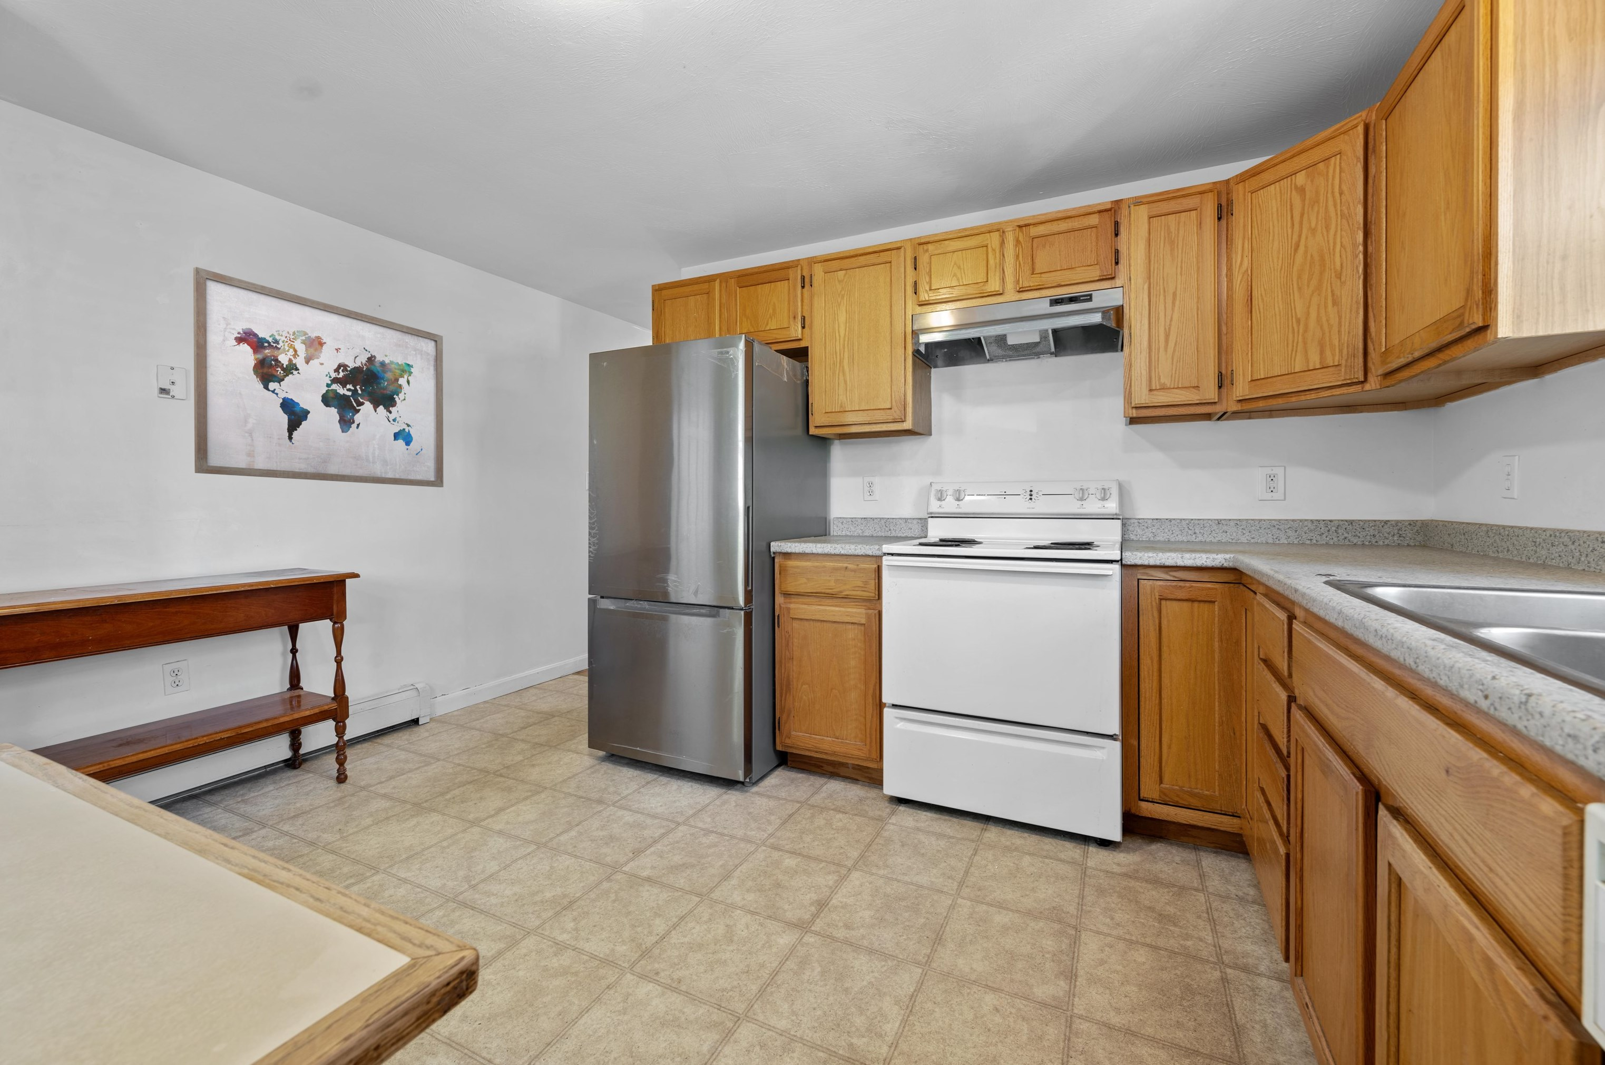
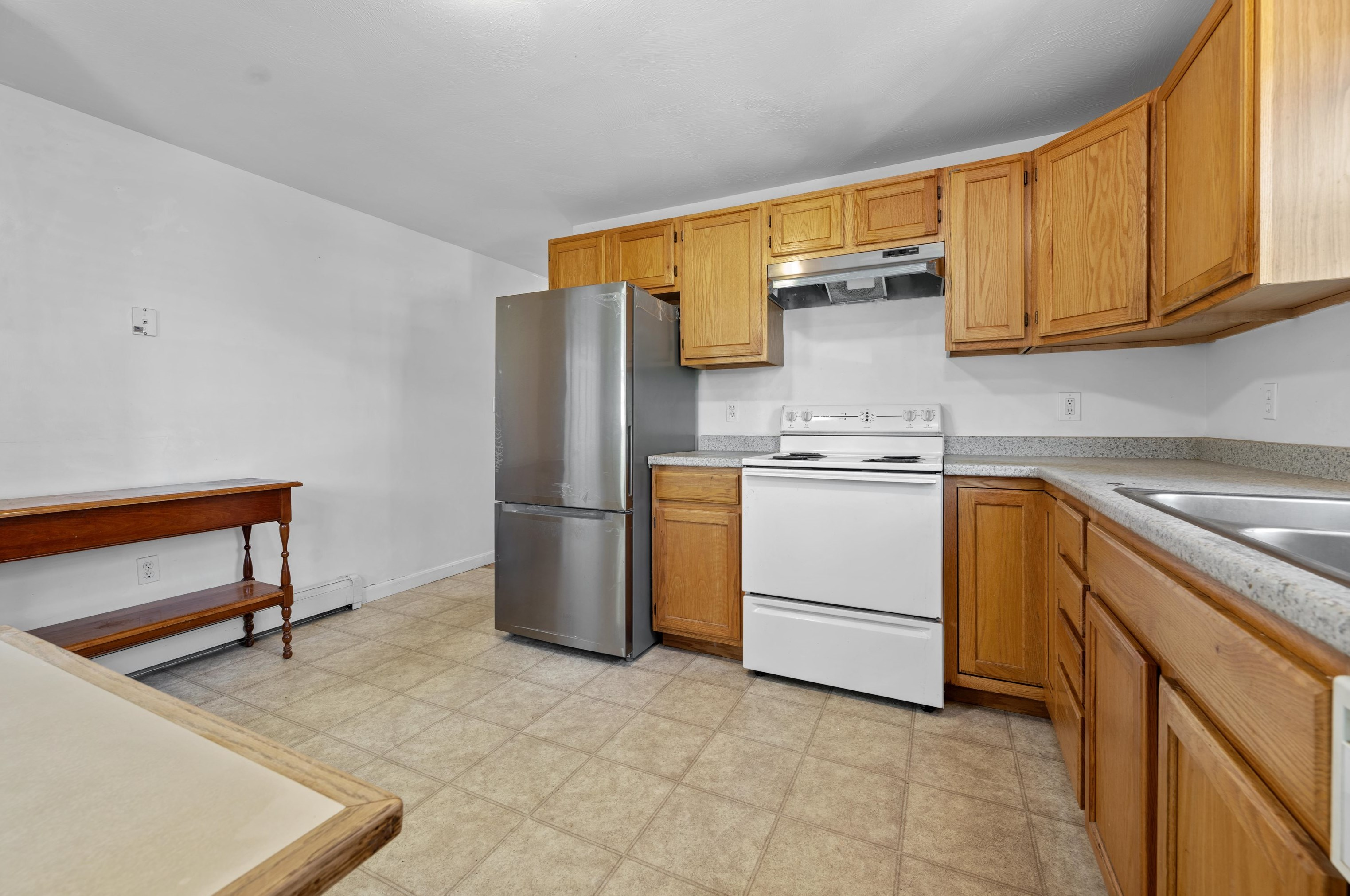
- wall art (338, 393)
